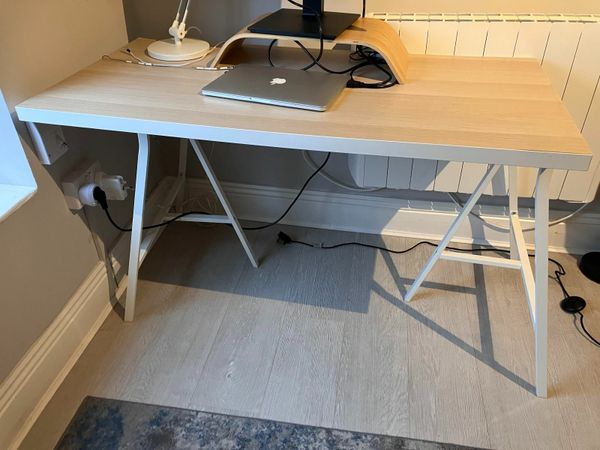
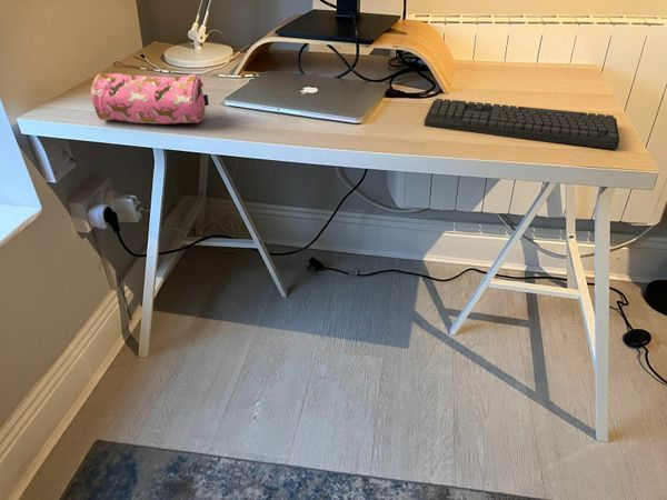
+ keyboard (519, 120)
+ pencil case (149, 97)
